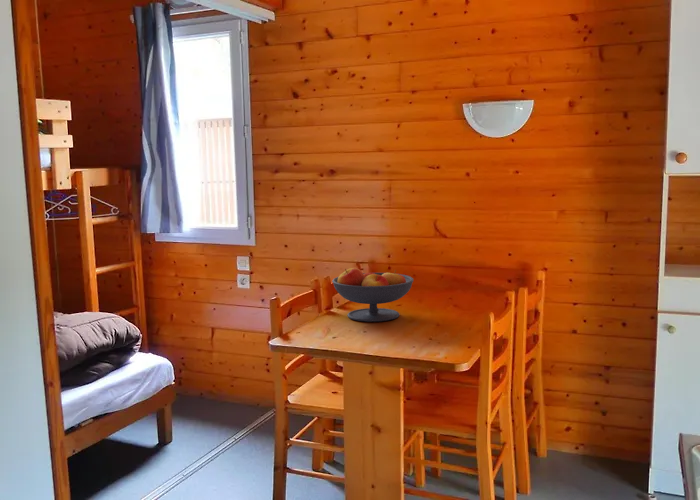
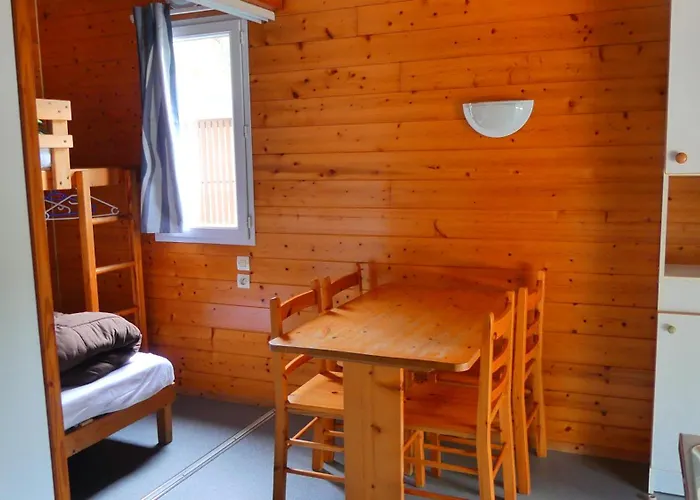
- fruit bowl (373, 291)
